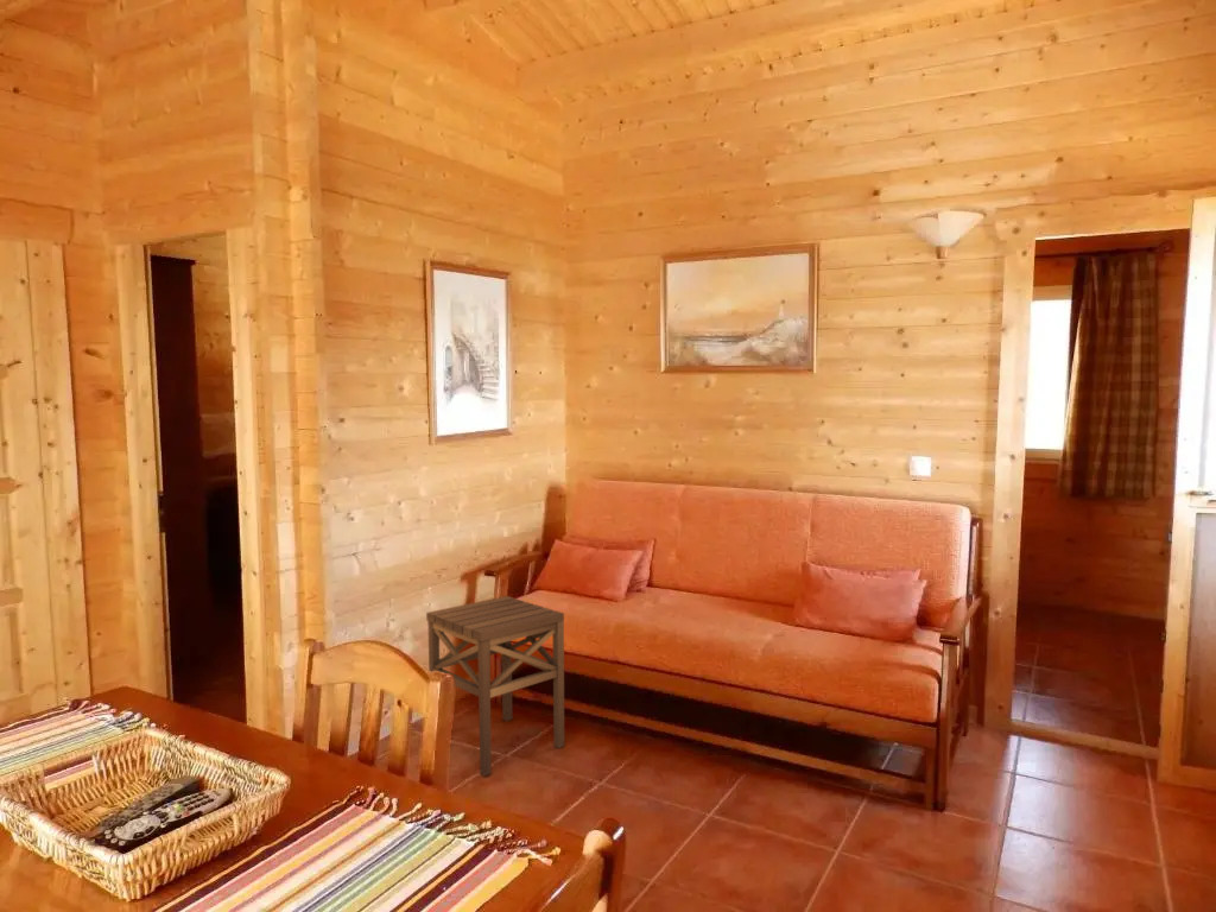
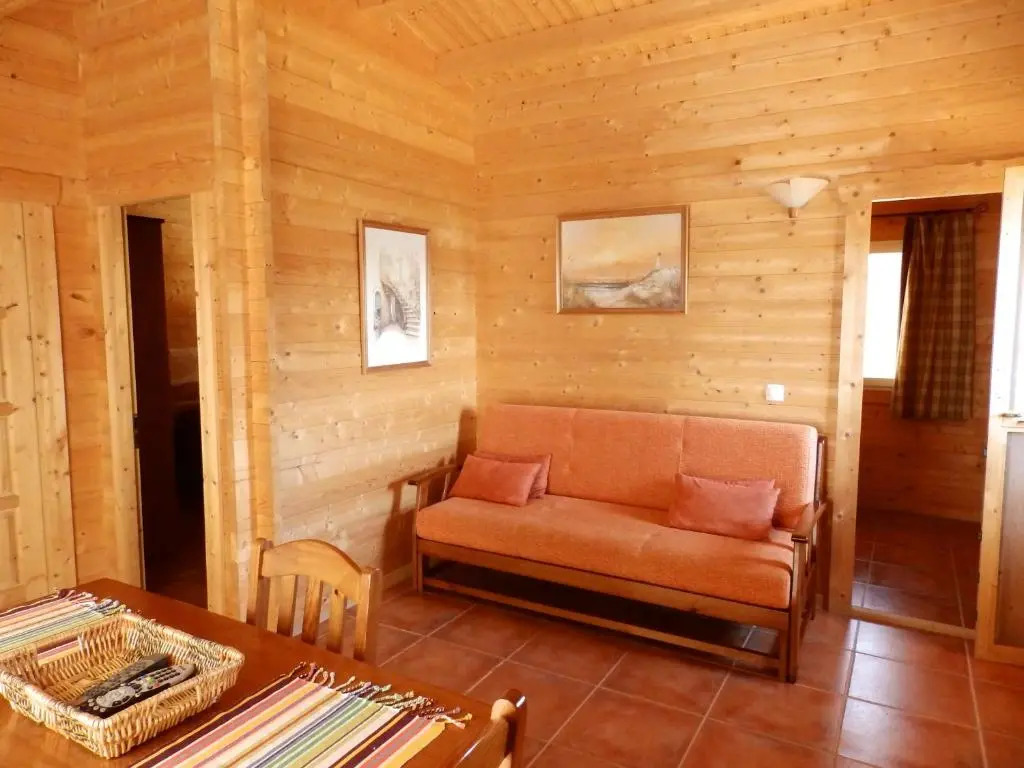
- side table (495, 679)
